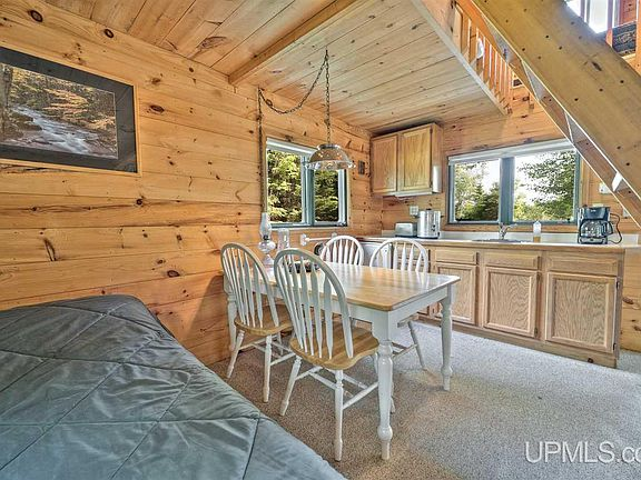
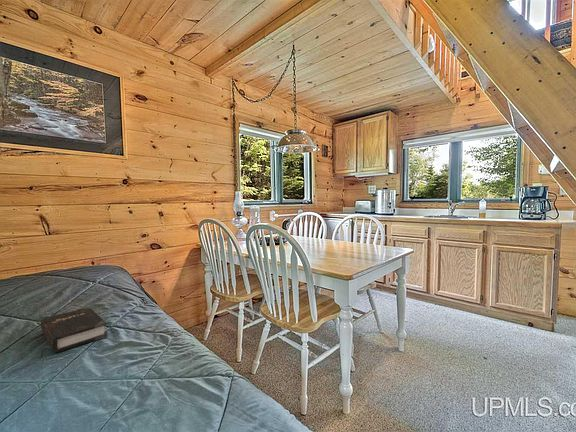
+ hardback book (73, 327)
